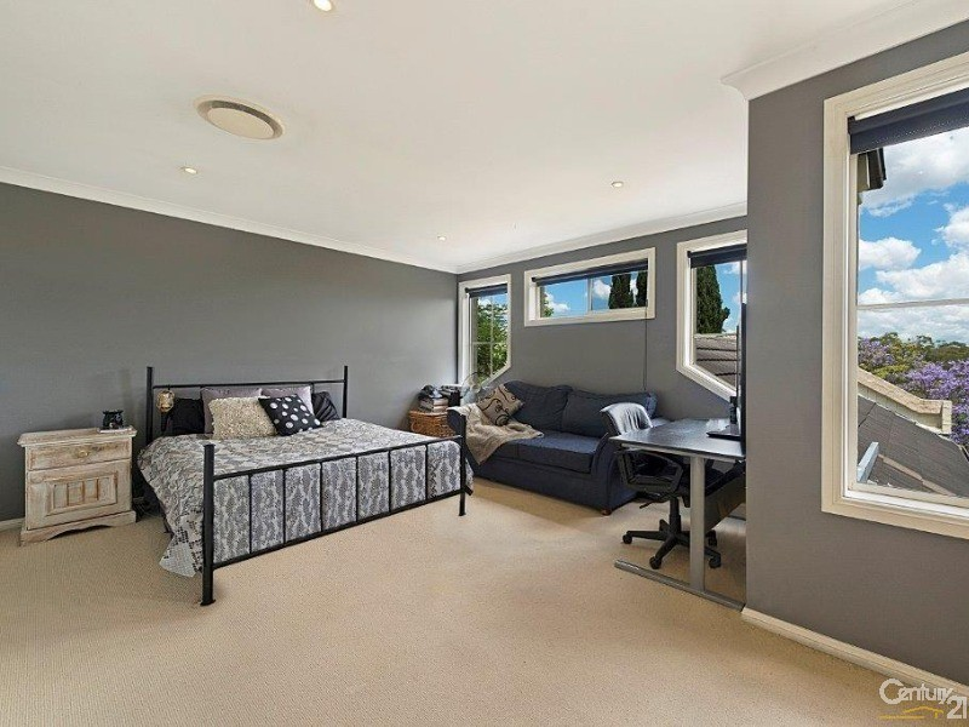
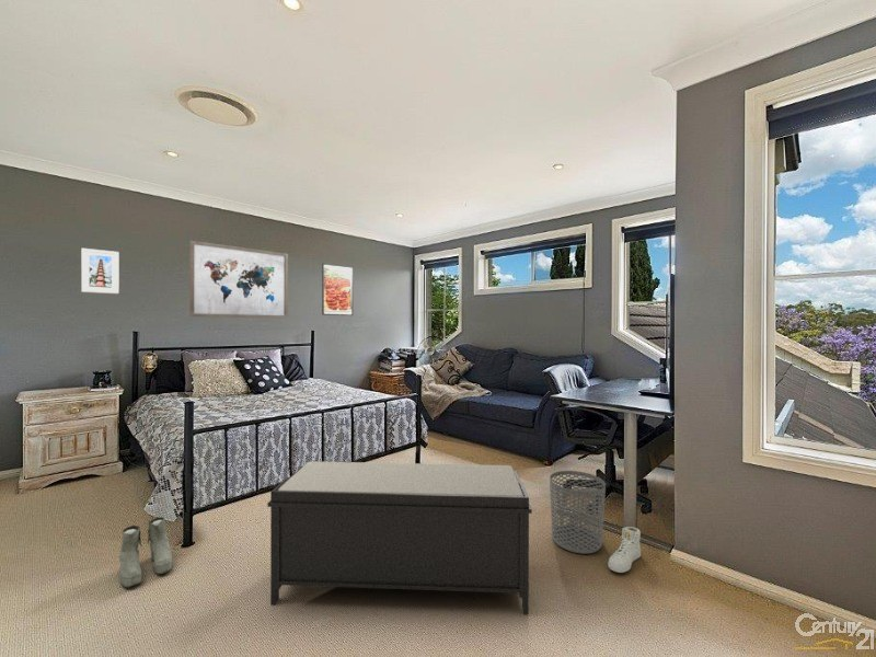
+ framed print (100, 270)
+ bench (403, 529)
+ waste bin (577, 510)
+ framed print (337, 290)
+ wall art (242, 283)
+ sneaker (623, 545)
+ boots (150, 548)
